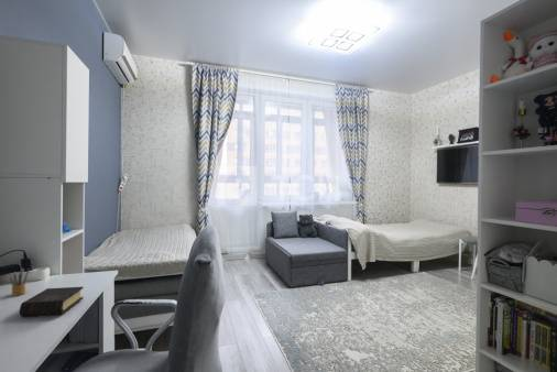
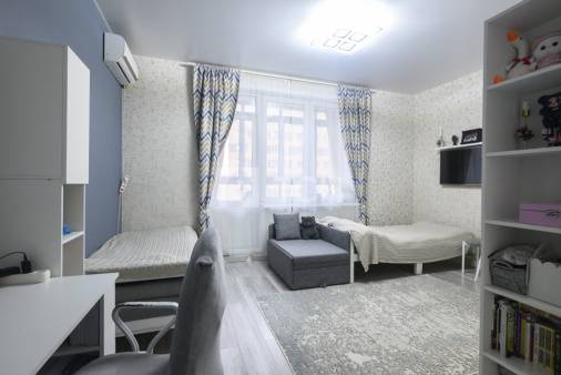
- book (53, 302)
- pencil box (19, 282)
